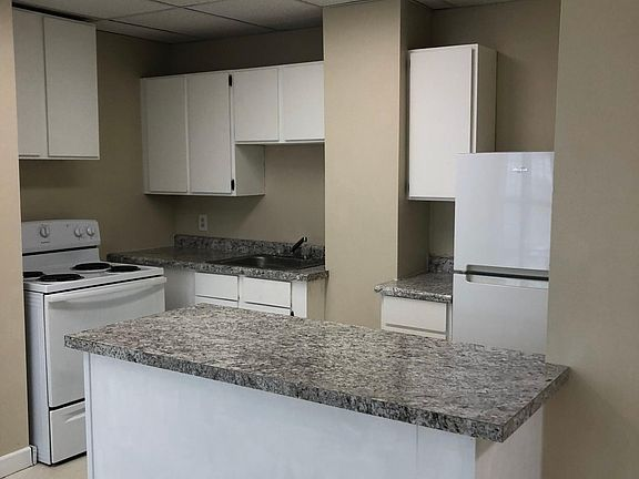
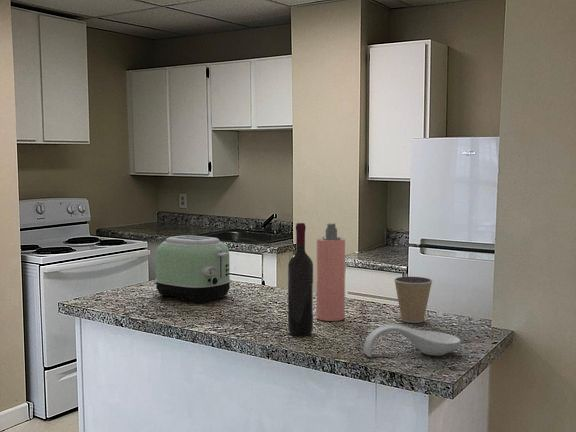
+ wine bottle (300, 278)
+ toaster (195, 267)
+ spray bottle (330, 270)
+ spoon rest (412, 339)
+ coffee cup (412, 300)
